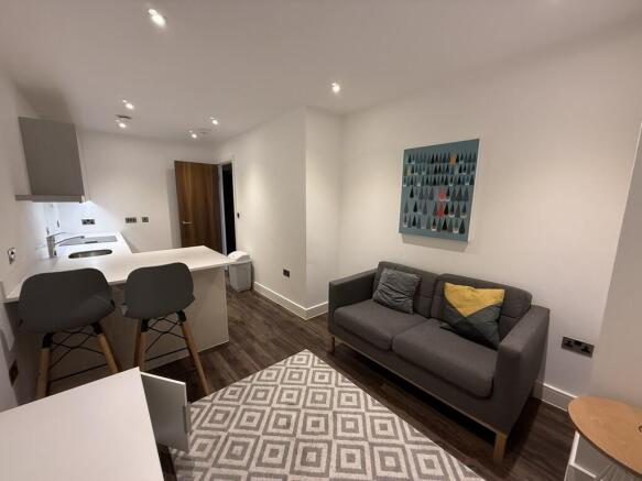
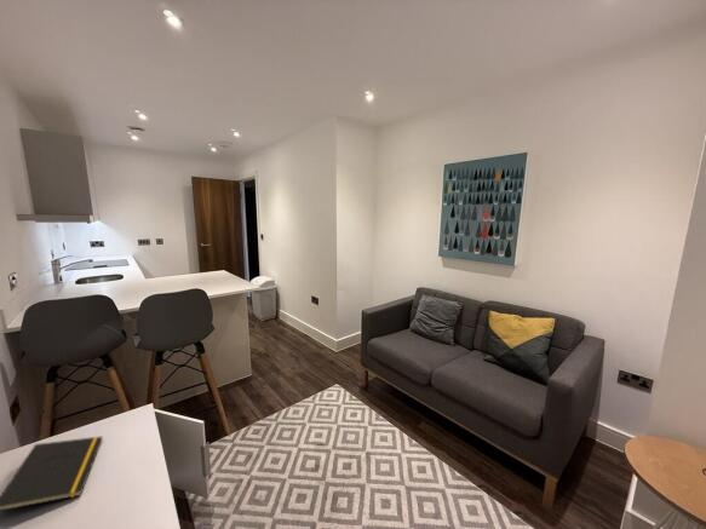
+ notepad (56, 467)
